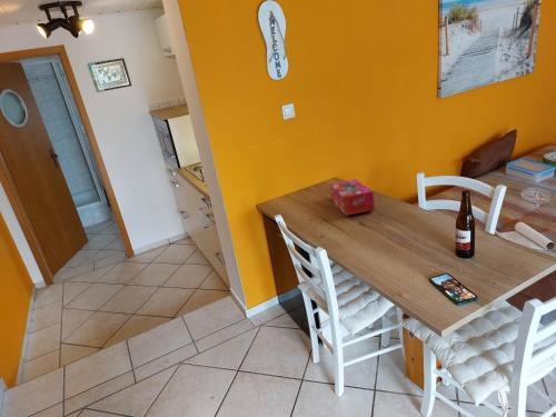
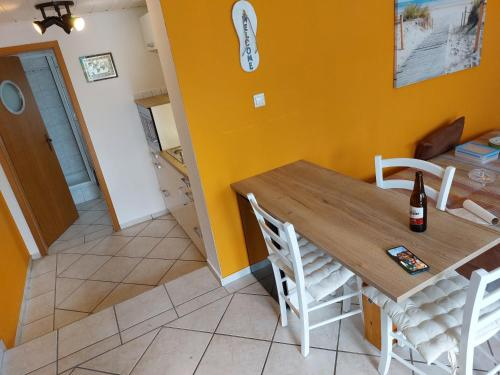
- tissue box (350, 196)
